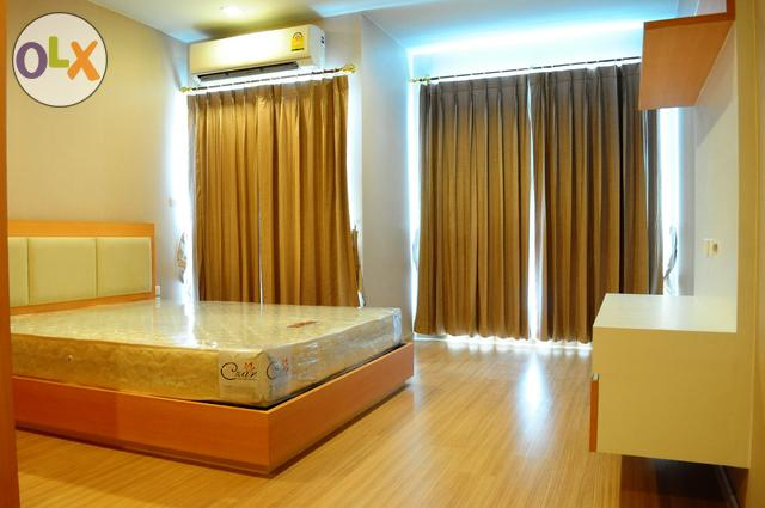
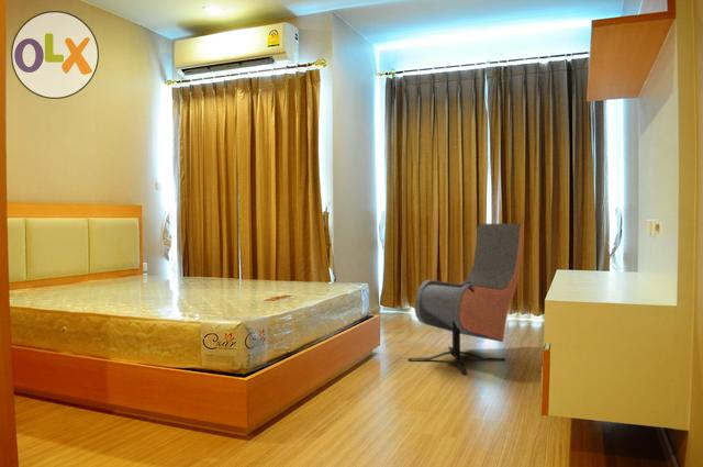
+ armchair (468, 290)
